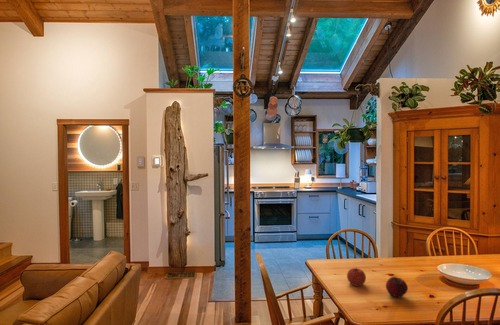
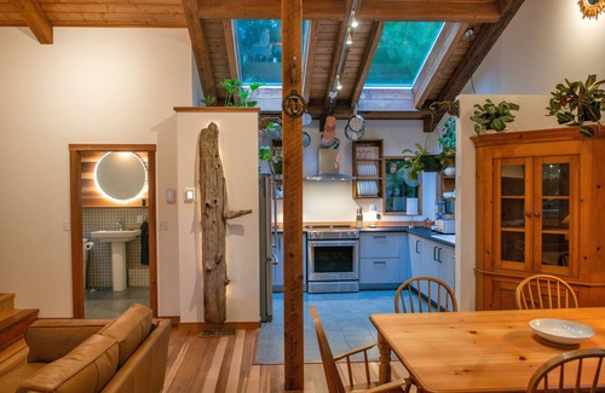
- fruit (356, 275)
- fruit (396, 287)
